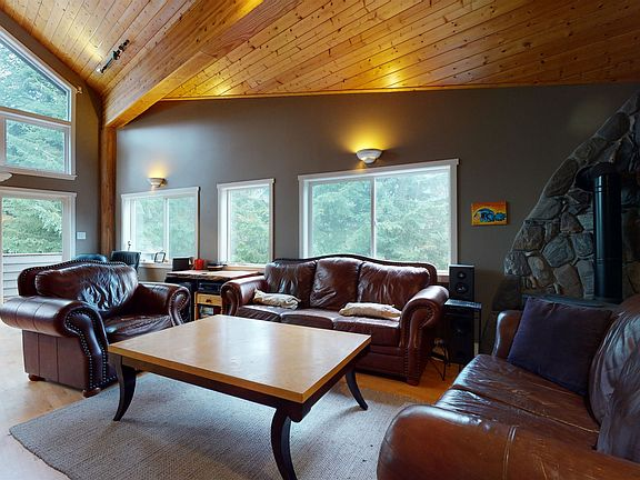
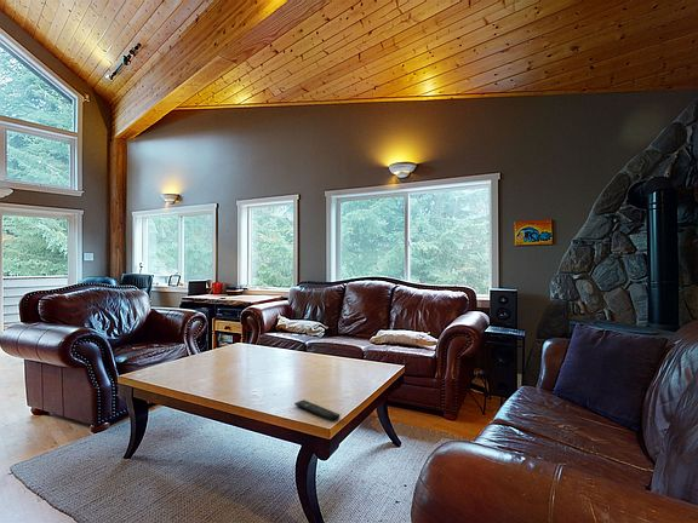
+ remote control (316, 409)
